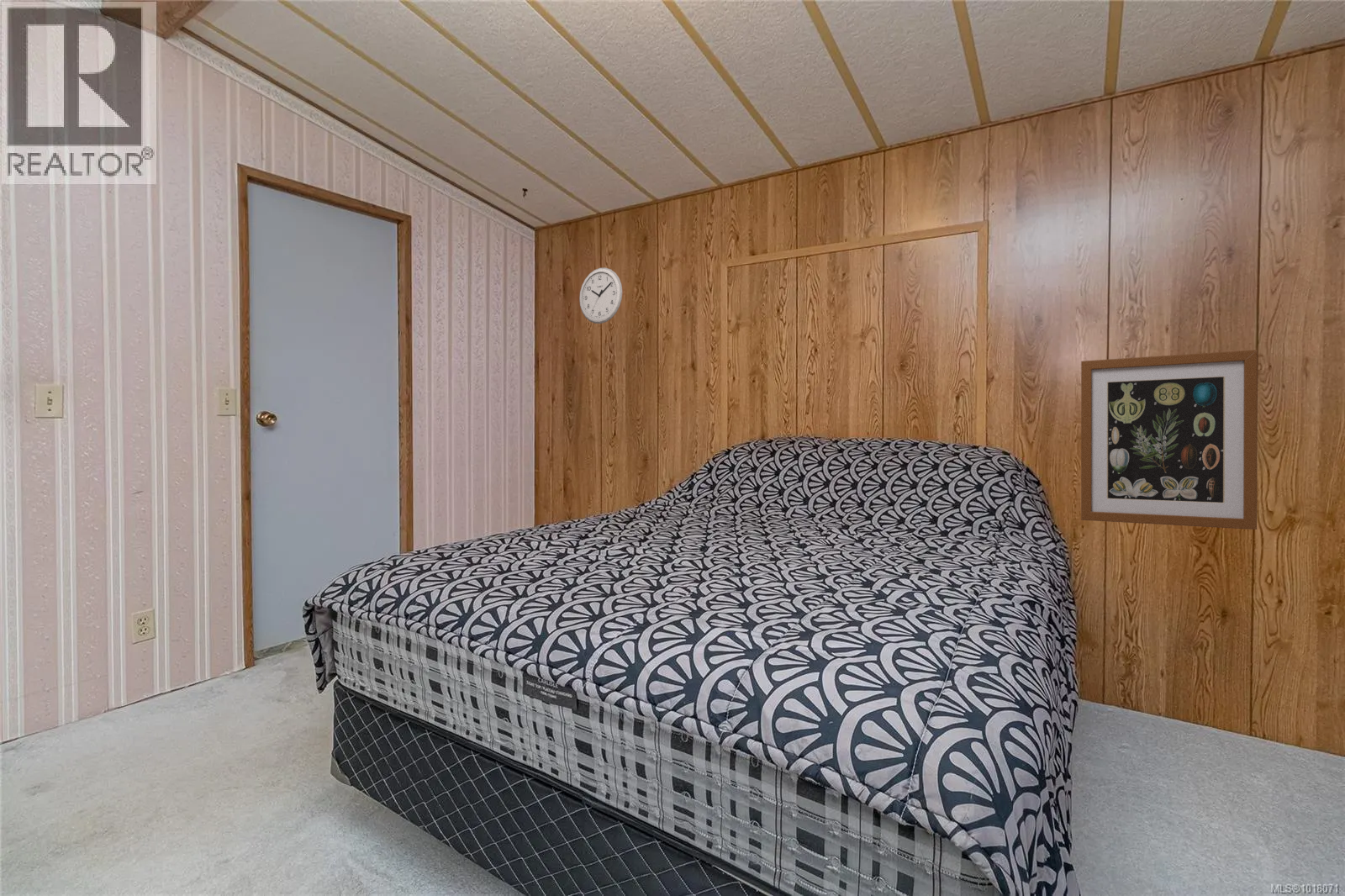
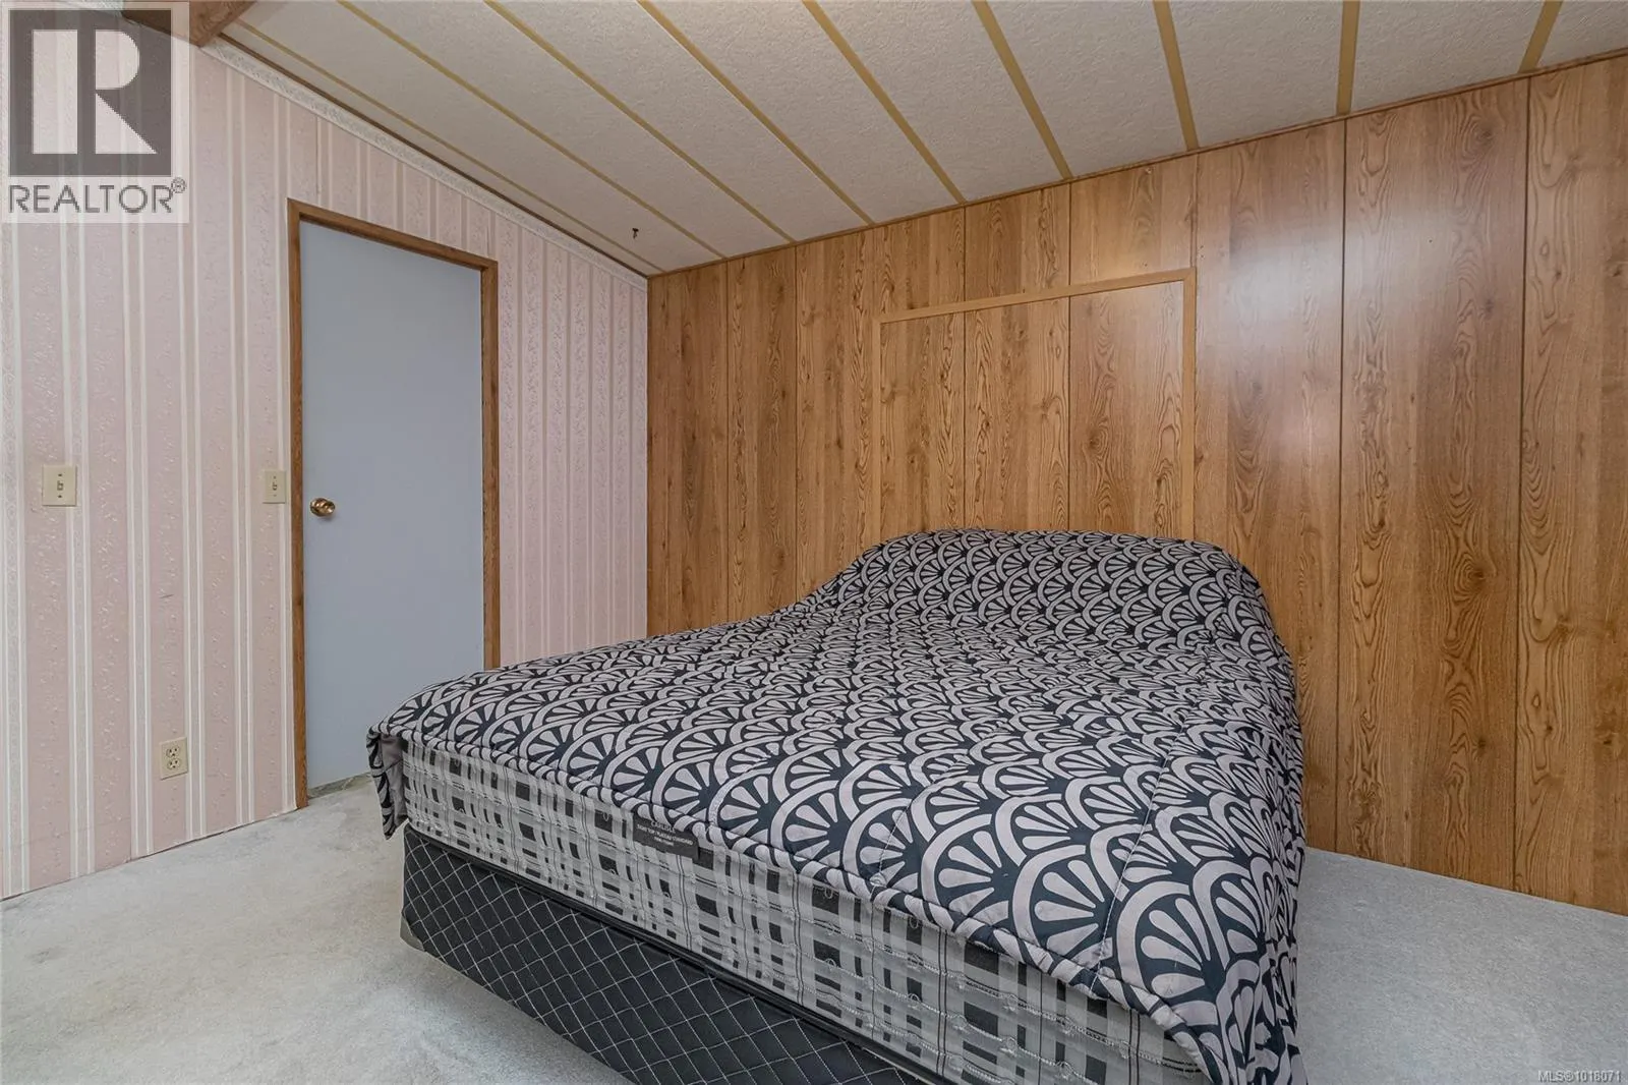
- wall clock (599, 295)
- wall art (1163, 440)
